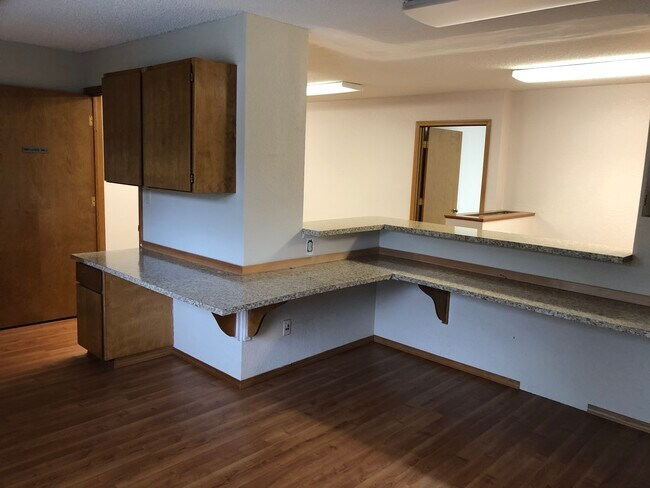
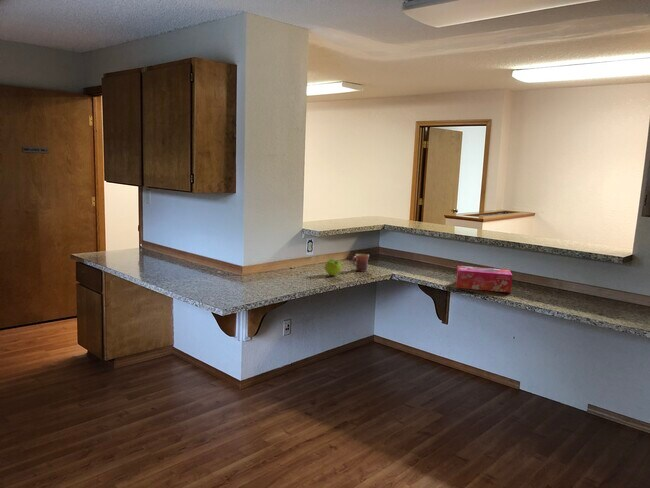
+ mug (359, 263)
+ fruit (332, 267)
+ tissue box (483, 278)
